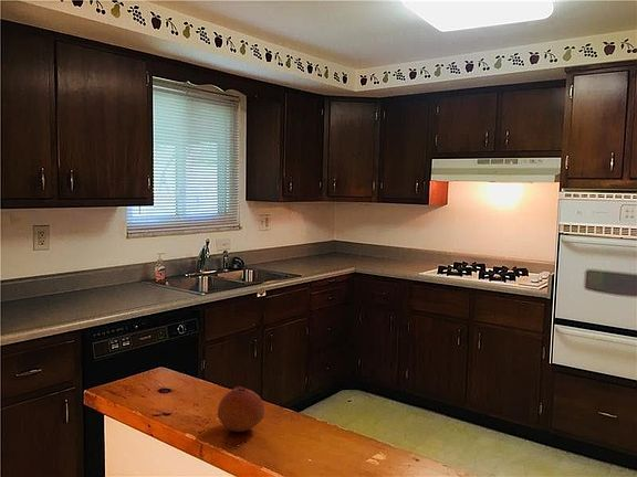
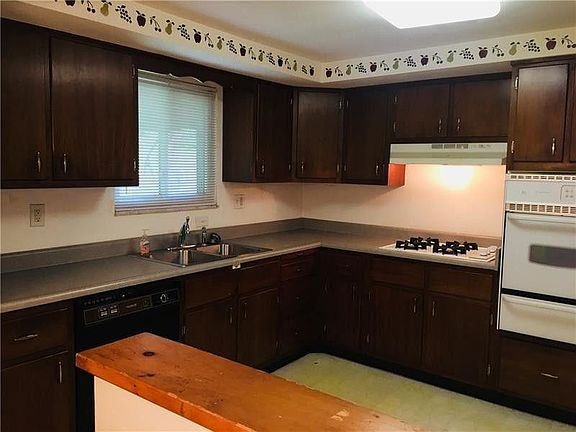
- fruit (241, 407)
